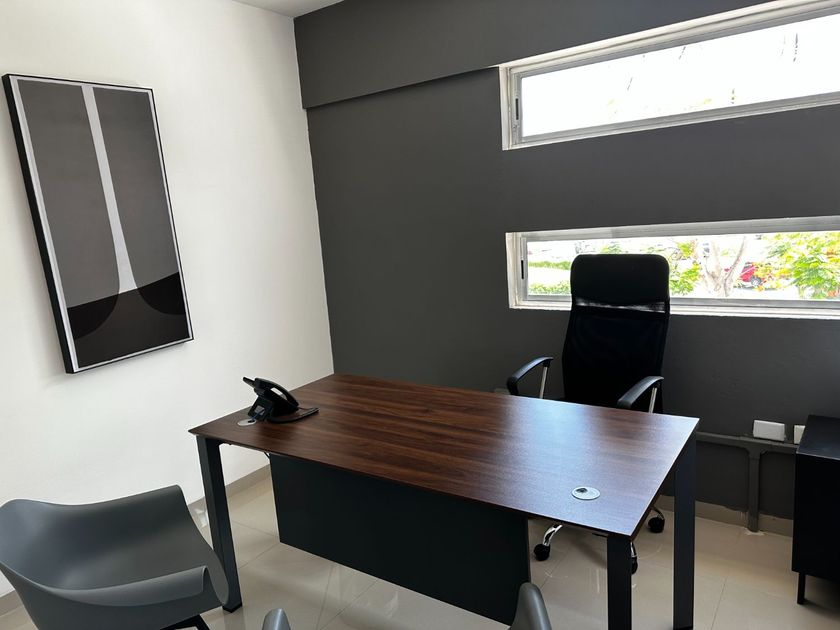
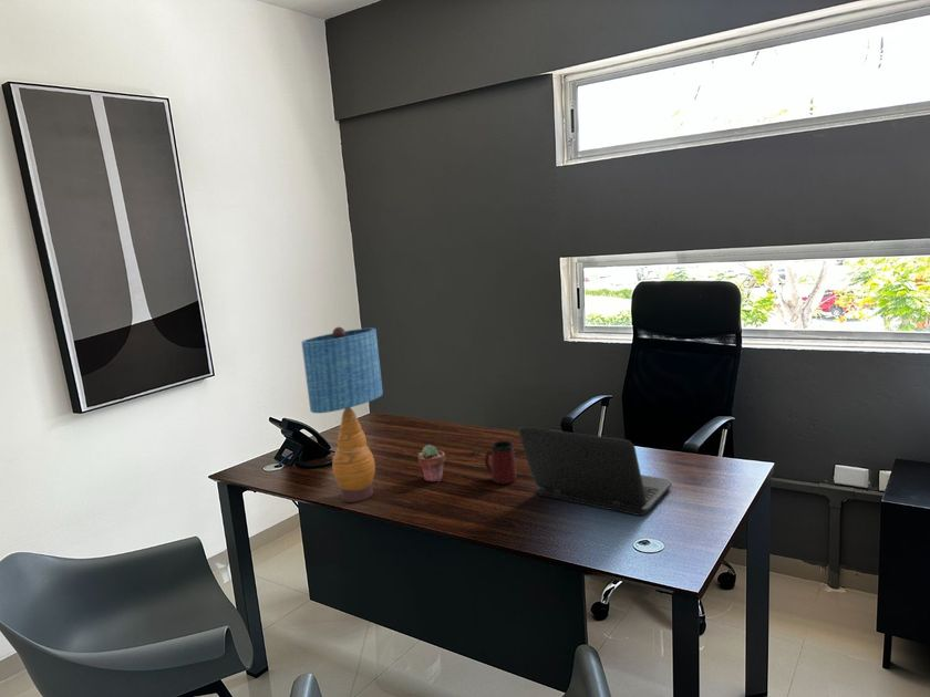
+ laptop (596, 457)
+ mug (499, 461)
+ potted succulent (432, 461)
+ table lamp (349, 413)
